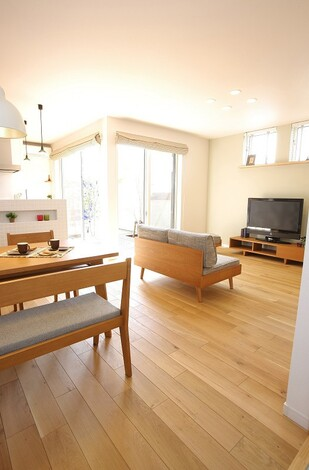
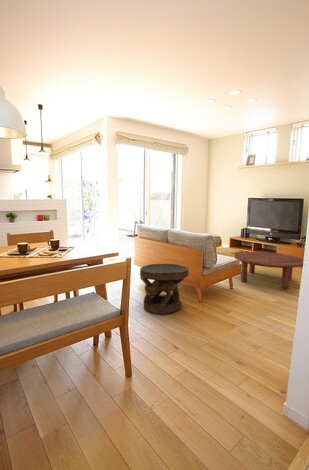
+ coffee table (267, 266)
+ side table (162, 286)
